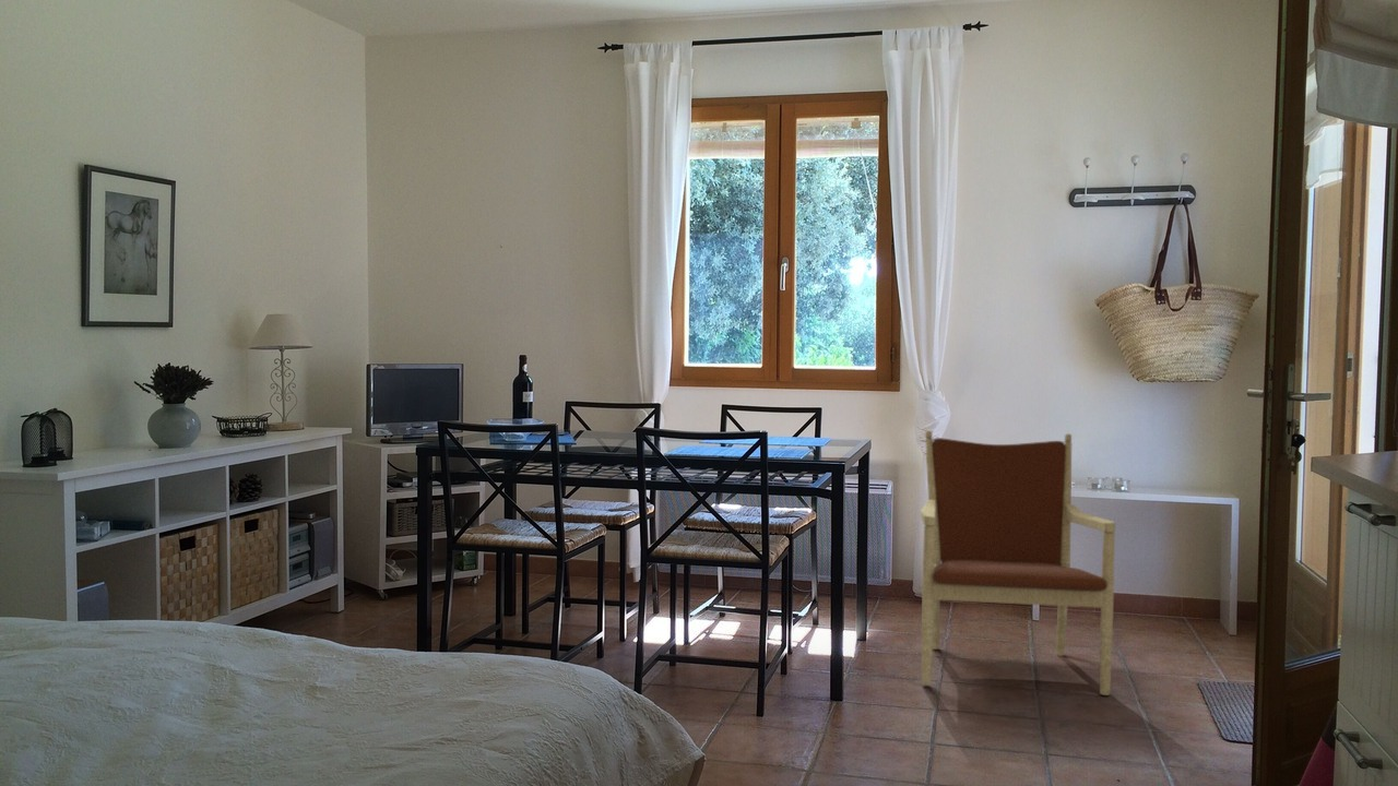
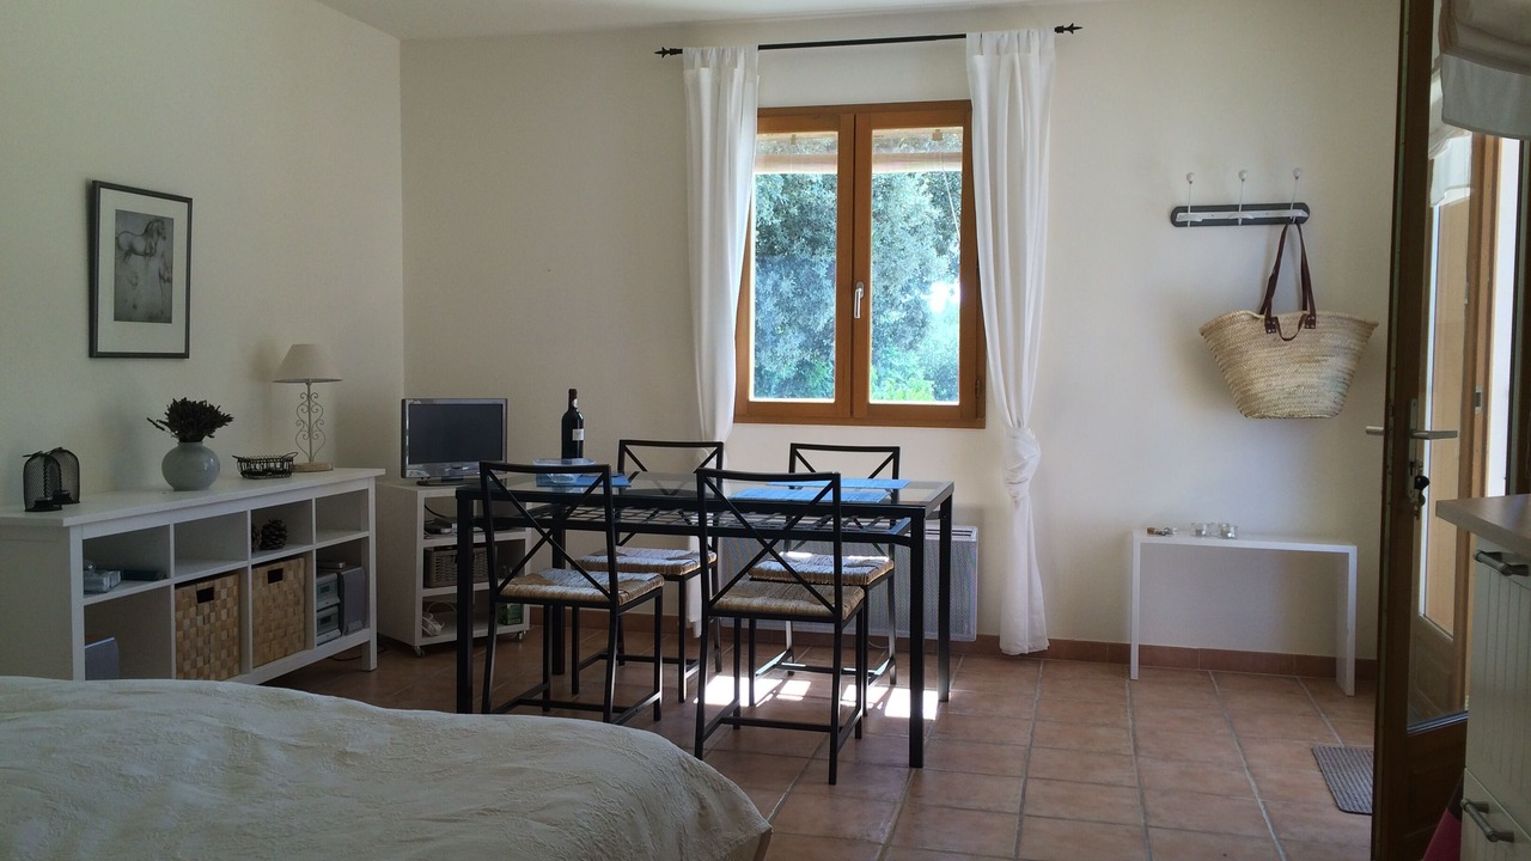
- armchair (1005, 551)
